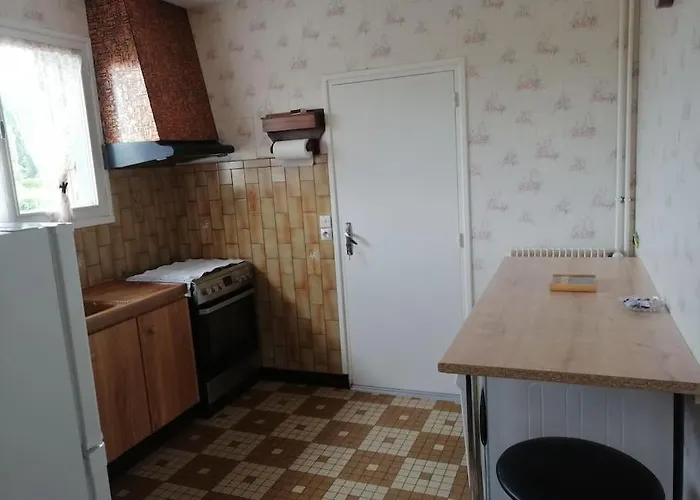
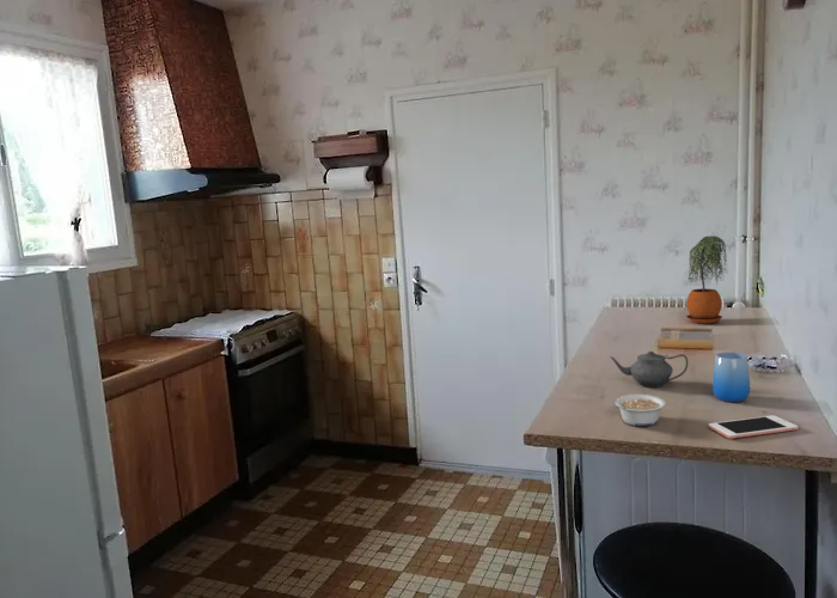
+ teapot (648, 367)
+ cup (731, 377)
+ potted plant (705, 279)
+ legume (640, 409)
+ cell phone (752, 426)
